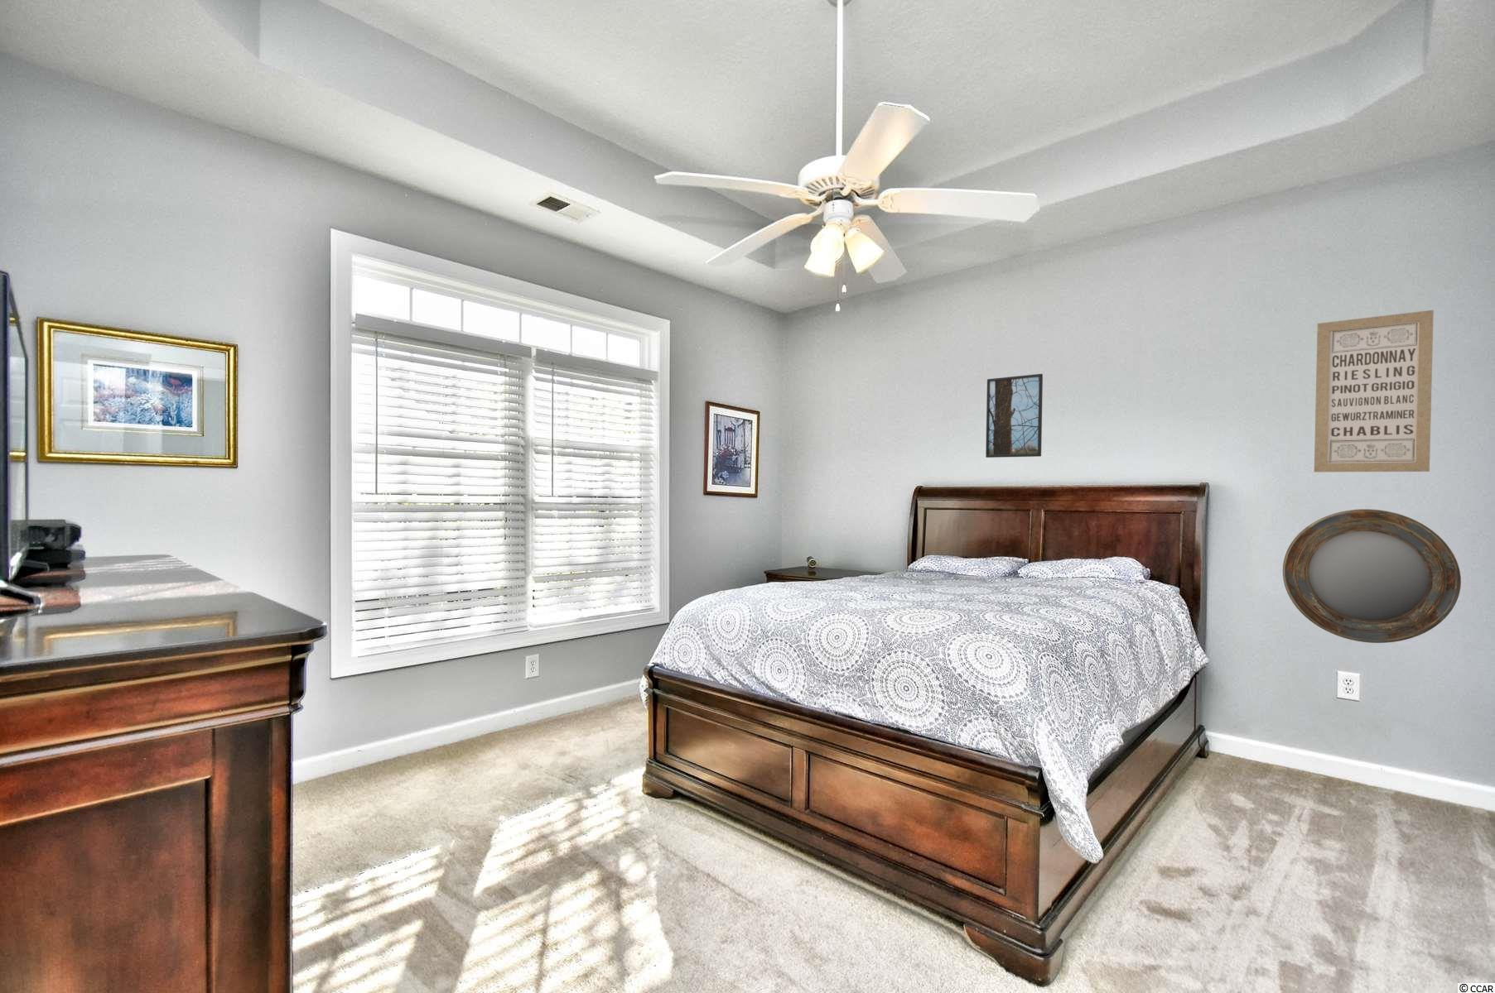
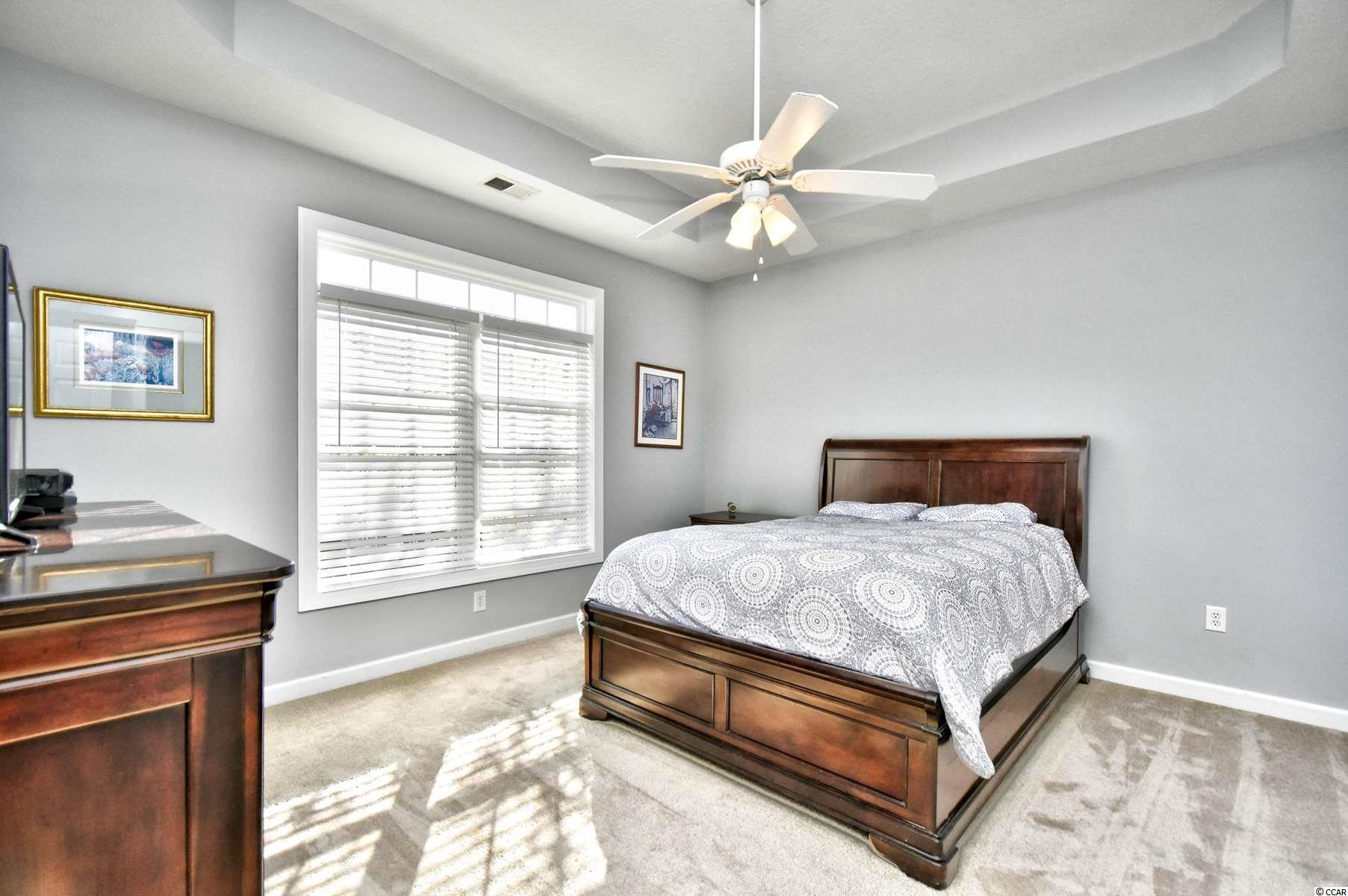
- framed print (1013, 417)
- wall art (1371, 393)
- home mirror (1365, 575)
